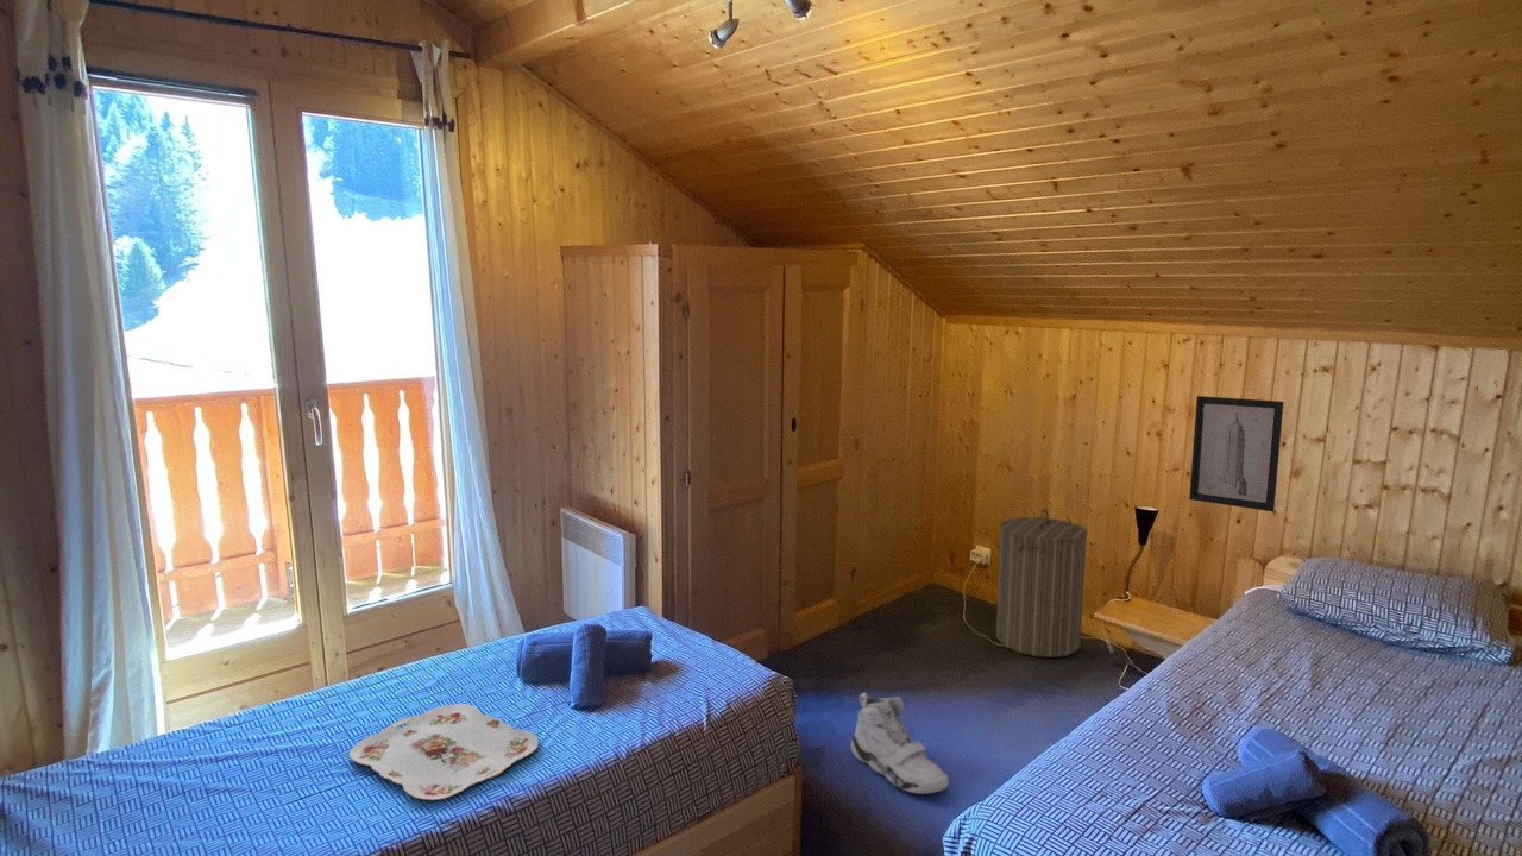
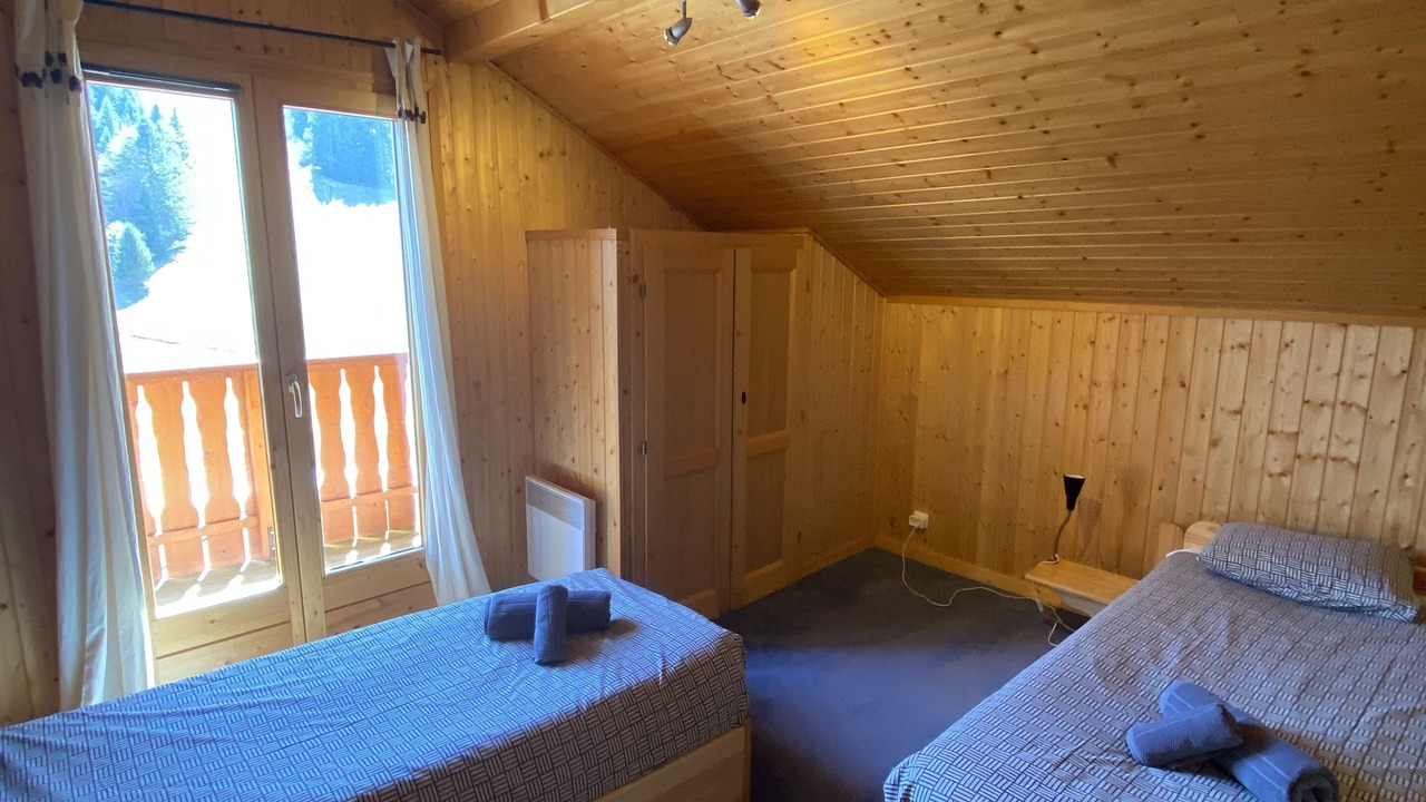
- wall art (1234, 452)
- laundry hamper (1040, 575)
- serving tray (445, 748)
- sneaker (898, 739)
